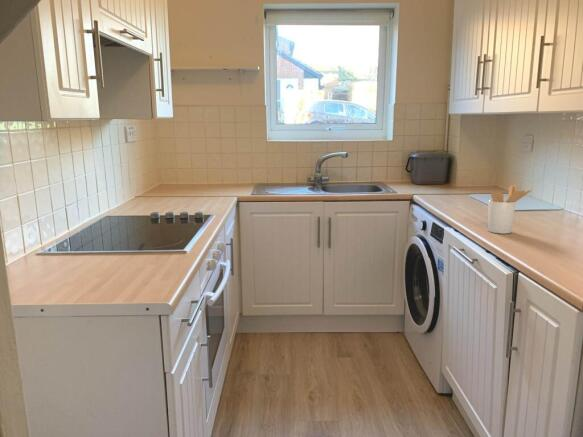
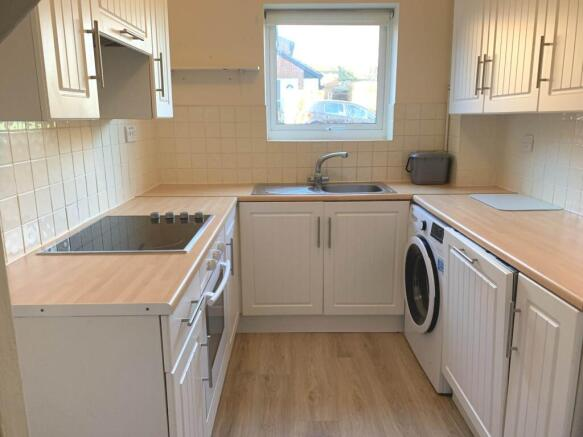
- utensil holder (507, 209)
